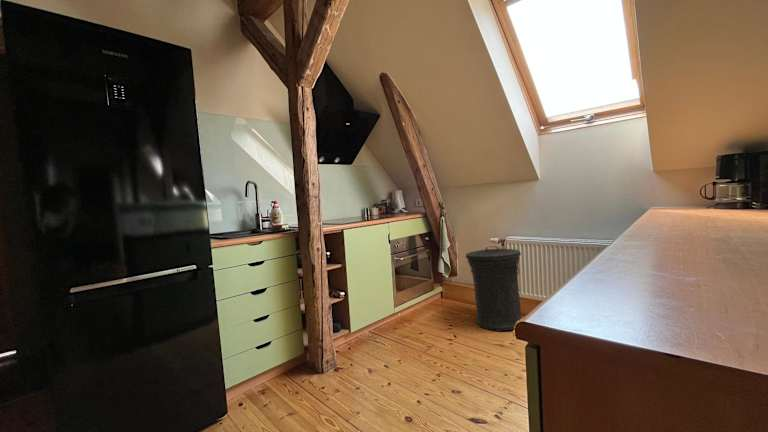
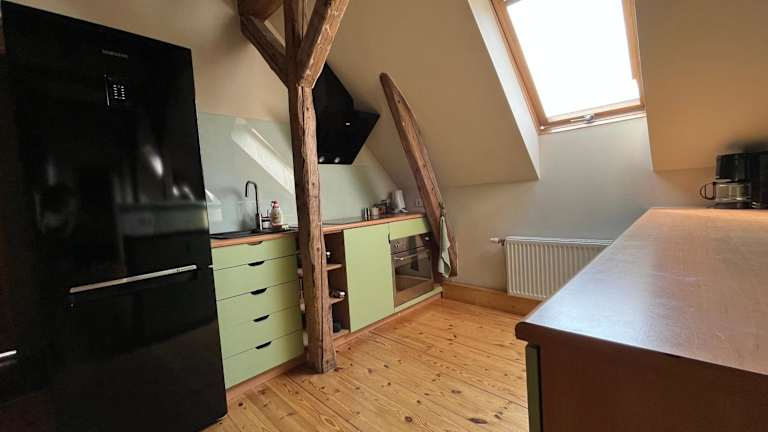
- trash can (495, 284)
